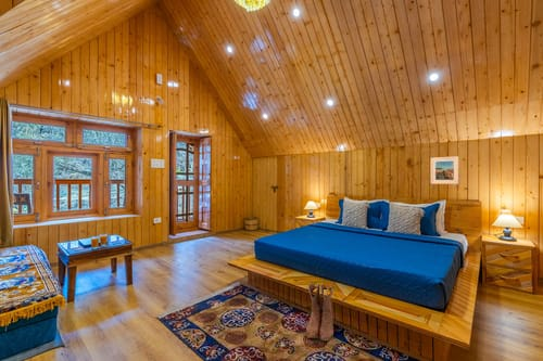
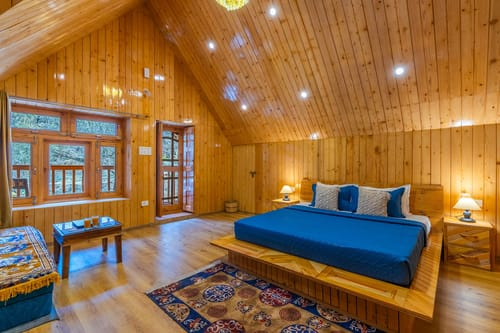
- boots (319, 308)
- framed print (444, 170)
